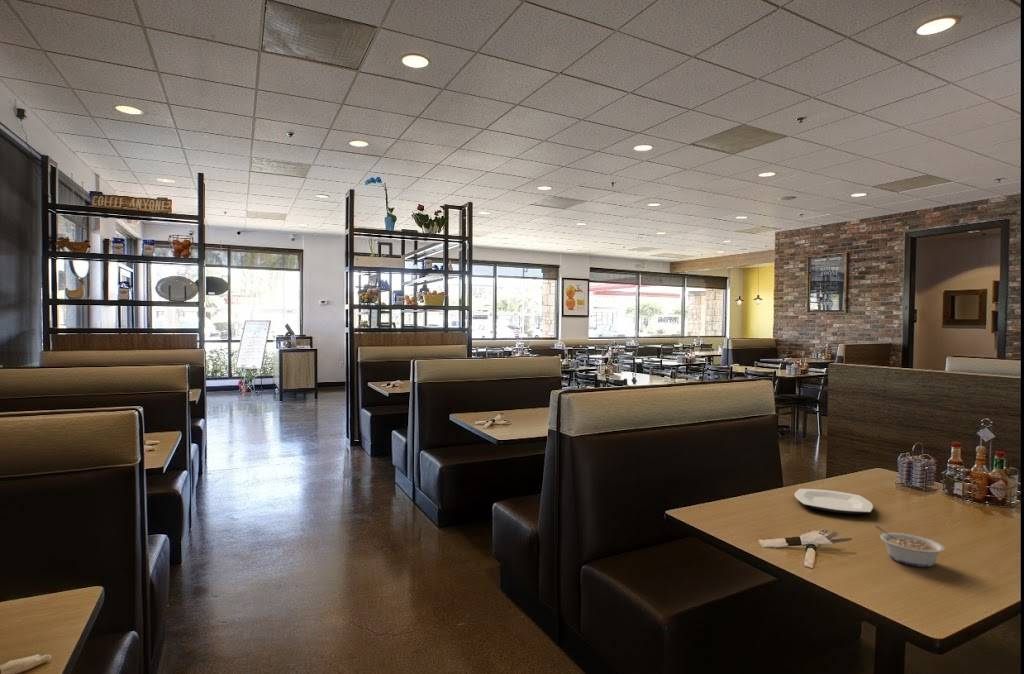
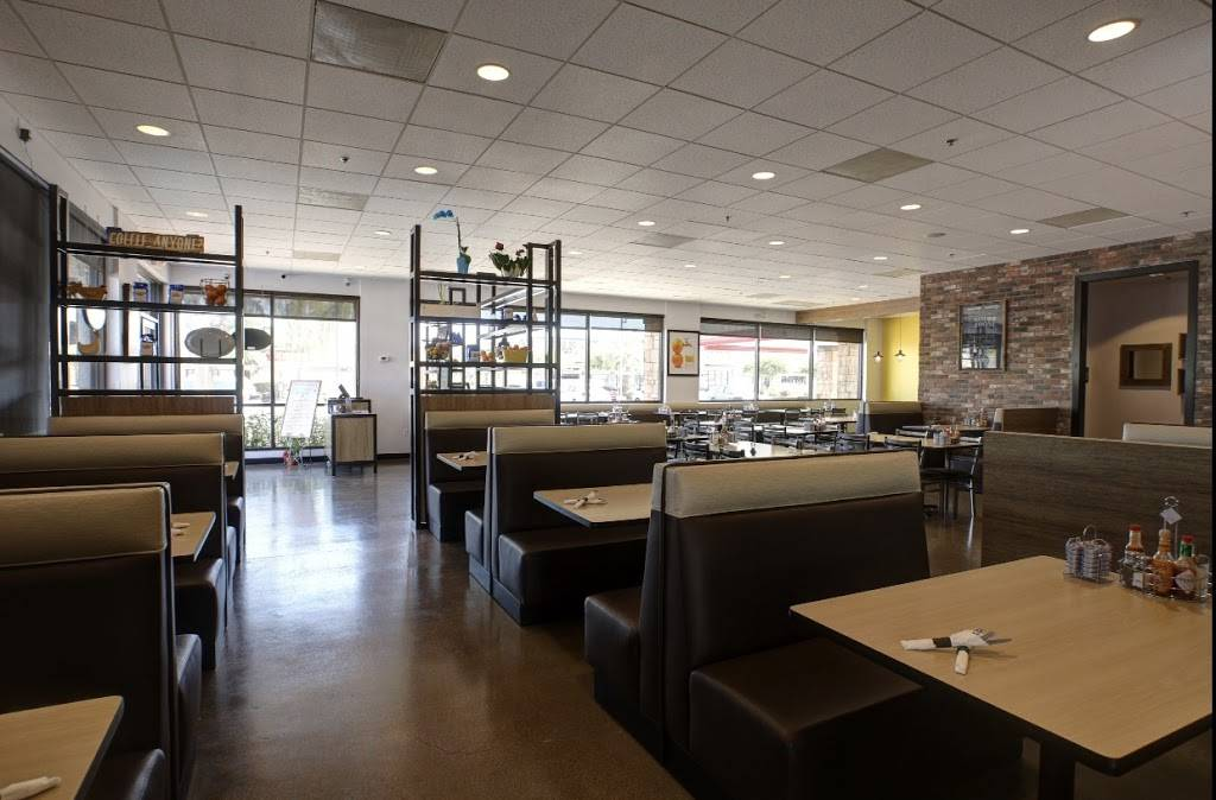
- legume (908, 548)
- plate (832, 502)
